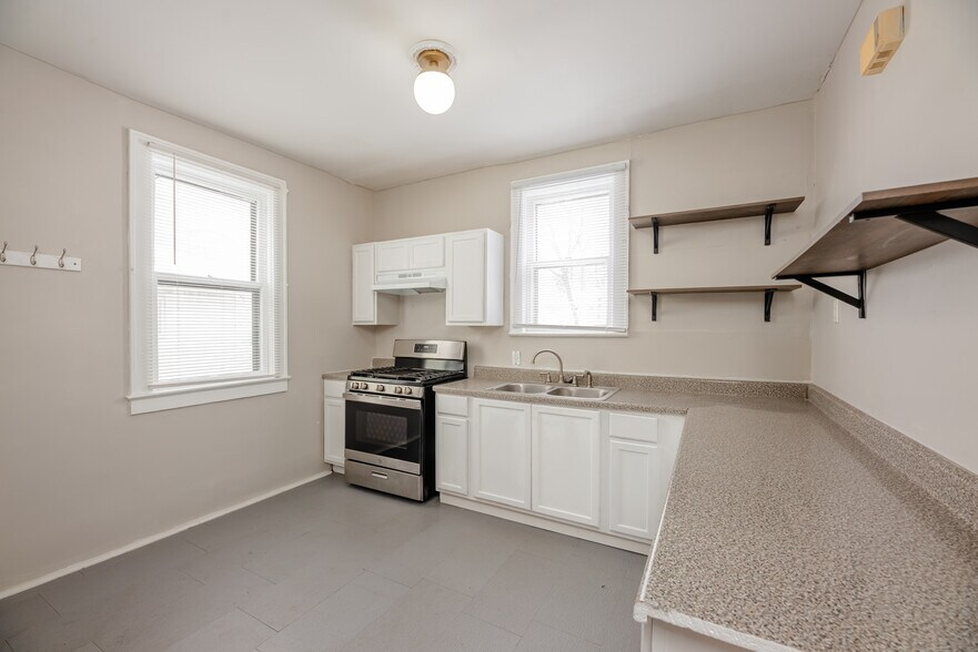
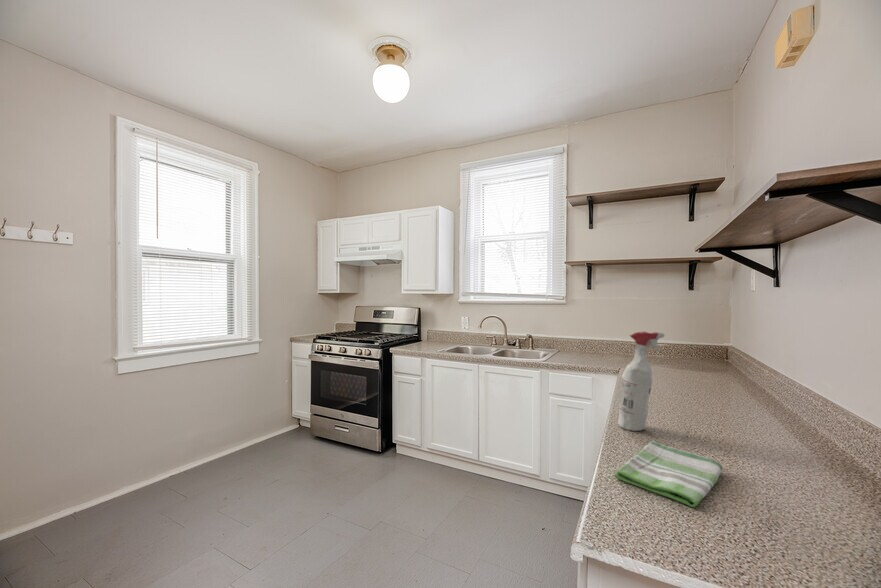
+ dish towel (669, 468)
+ spray bottle (637, 379)
